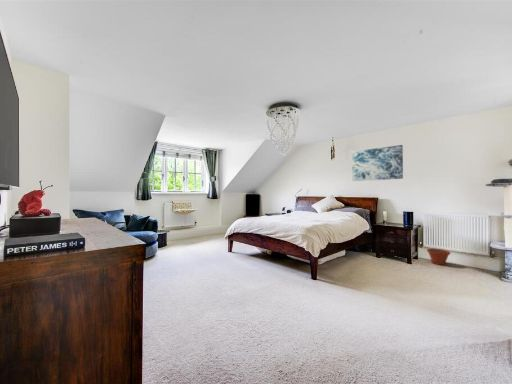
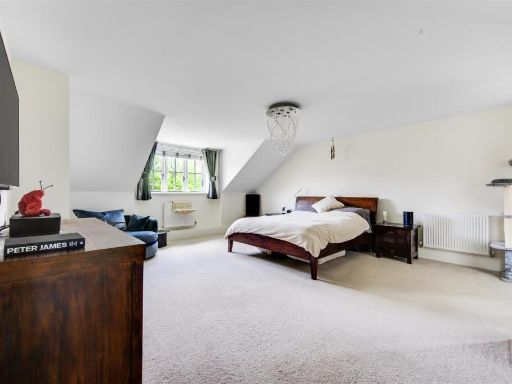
- plant pot (438, 257)
- wall art (375, 164)
